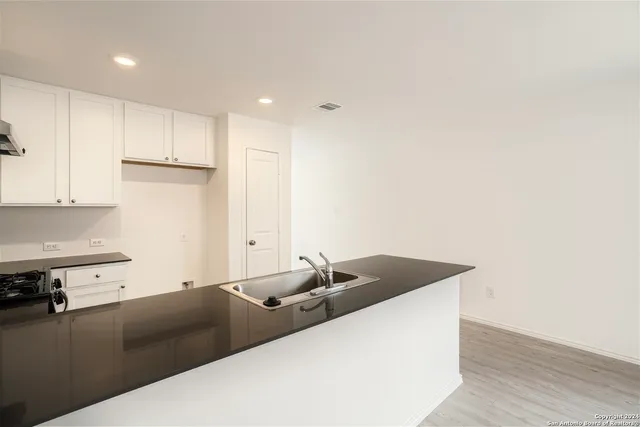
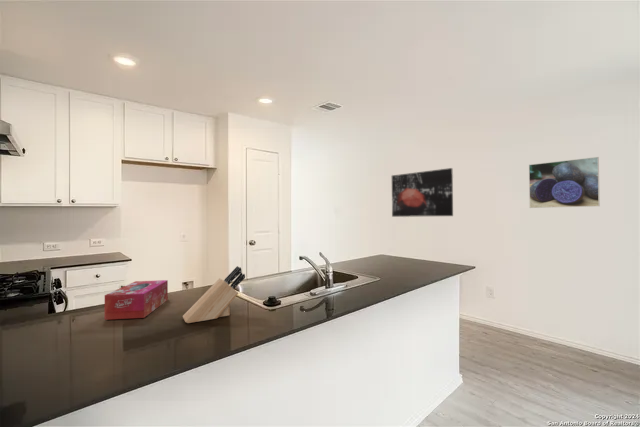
+ knife block (215, 292)
+ wall art (420, 194)
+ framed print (562, 184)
+ tissue box (139, 297)
